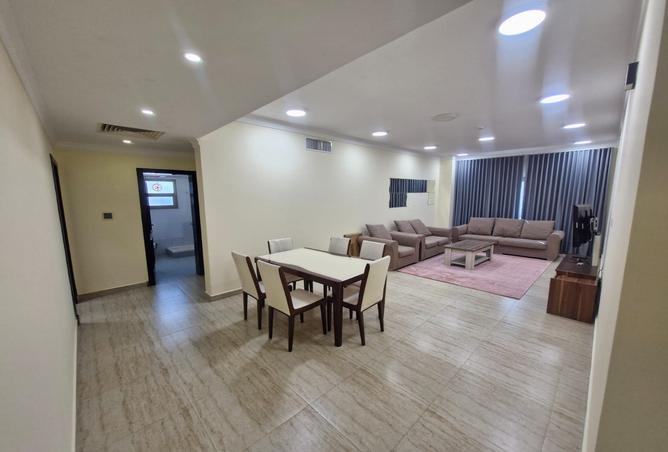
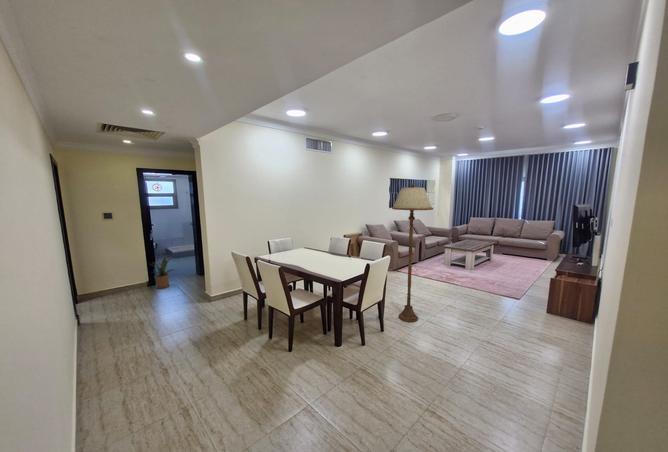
+ house plant (160, 271)
+ floor lamp (410, 252)
